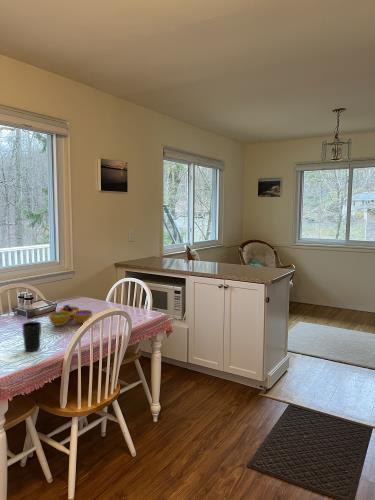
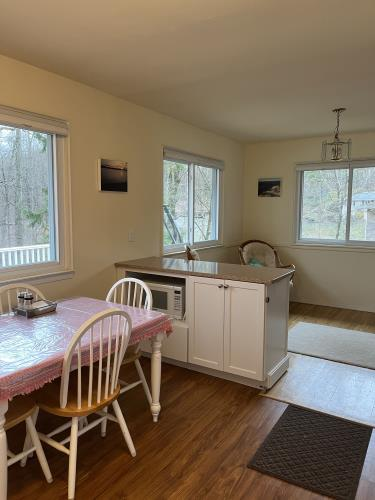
- decorative bowl (70, 312)
- cup (32, 336)
